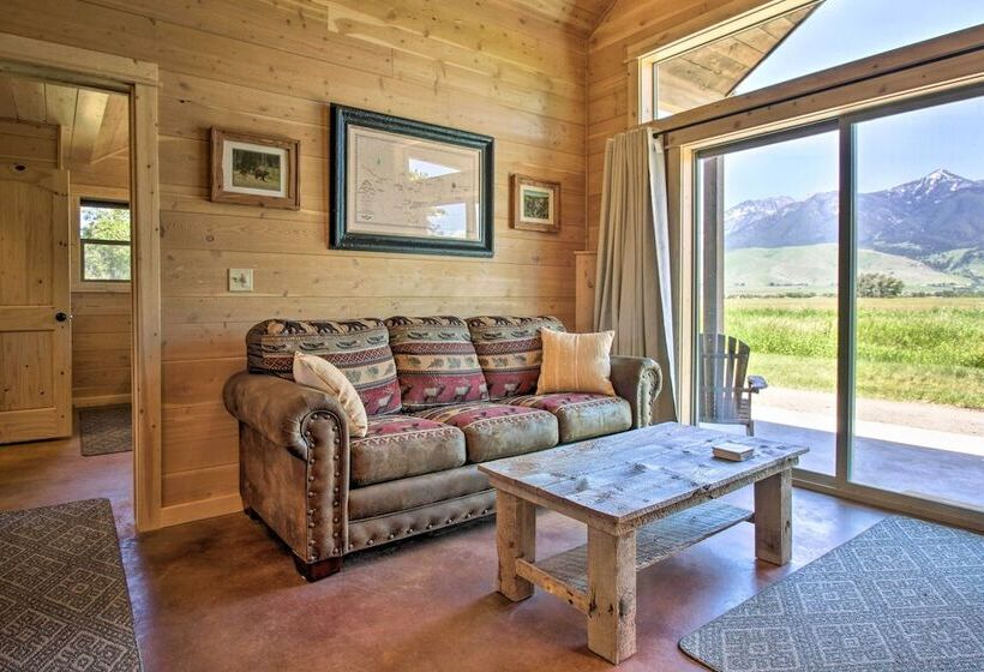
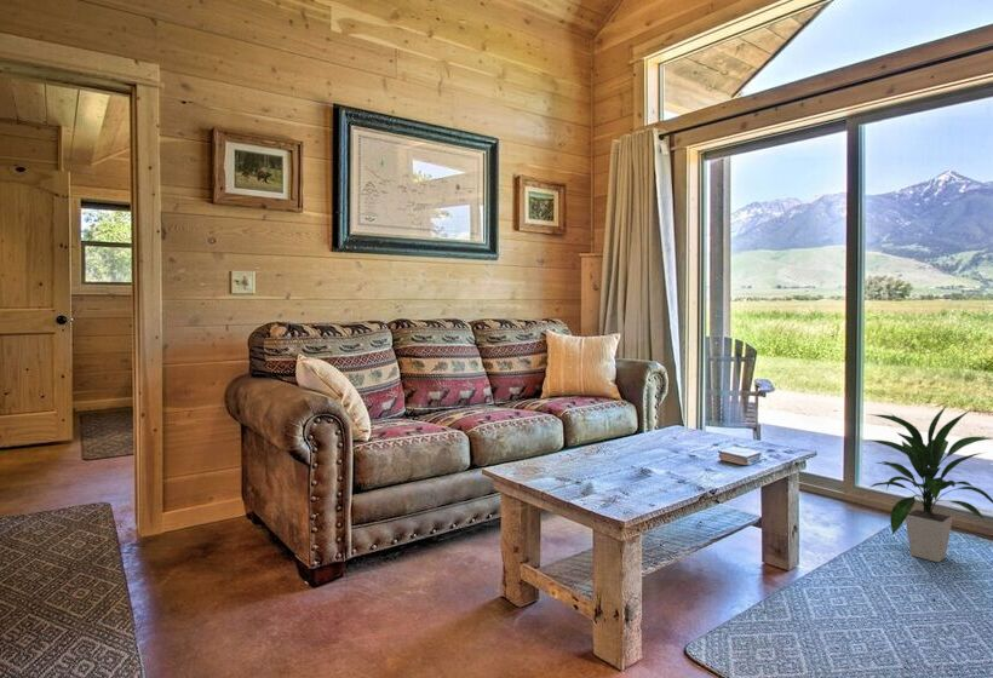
+ indoor plant (923, 479)
